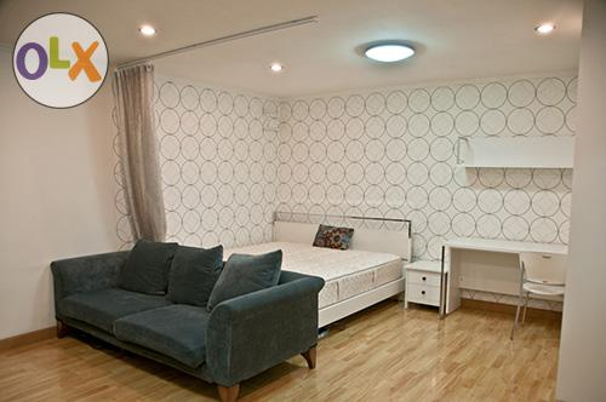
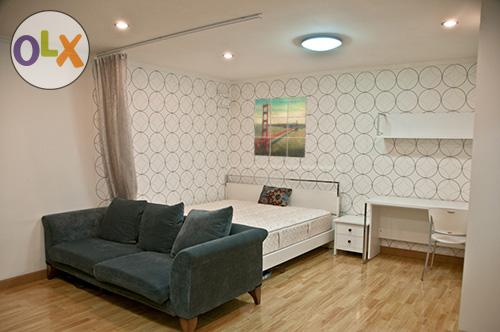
+ wall art (279, 127)
